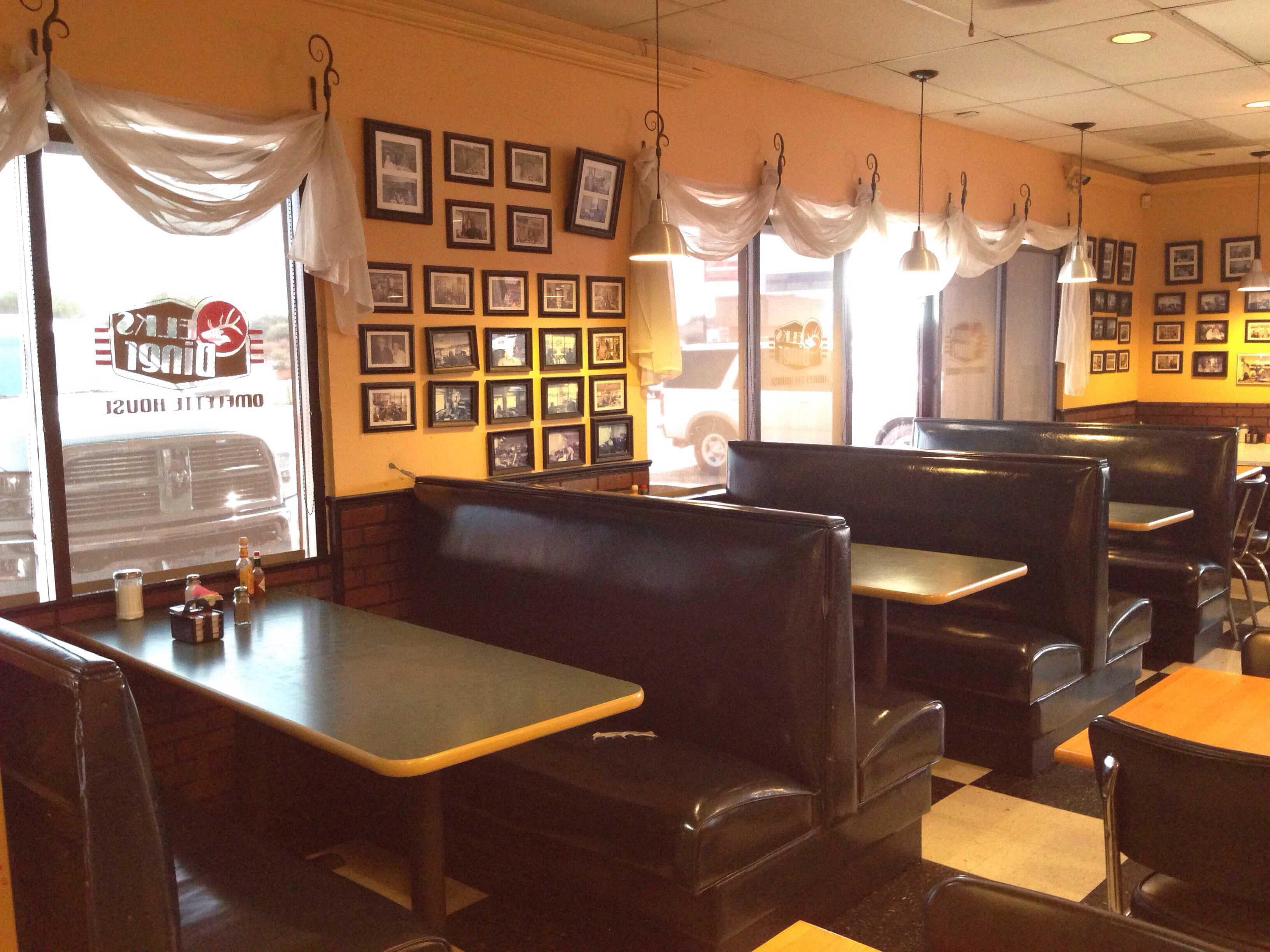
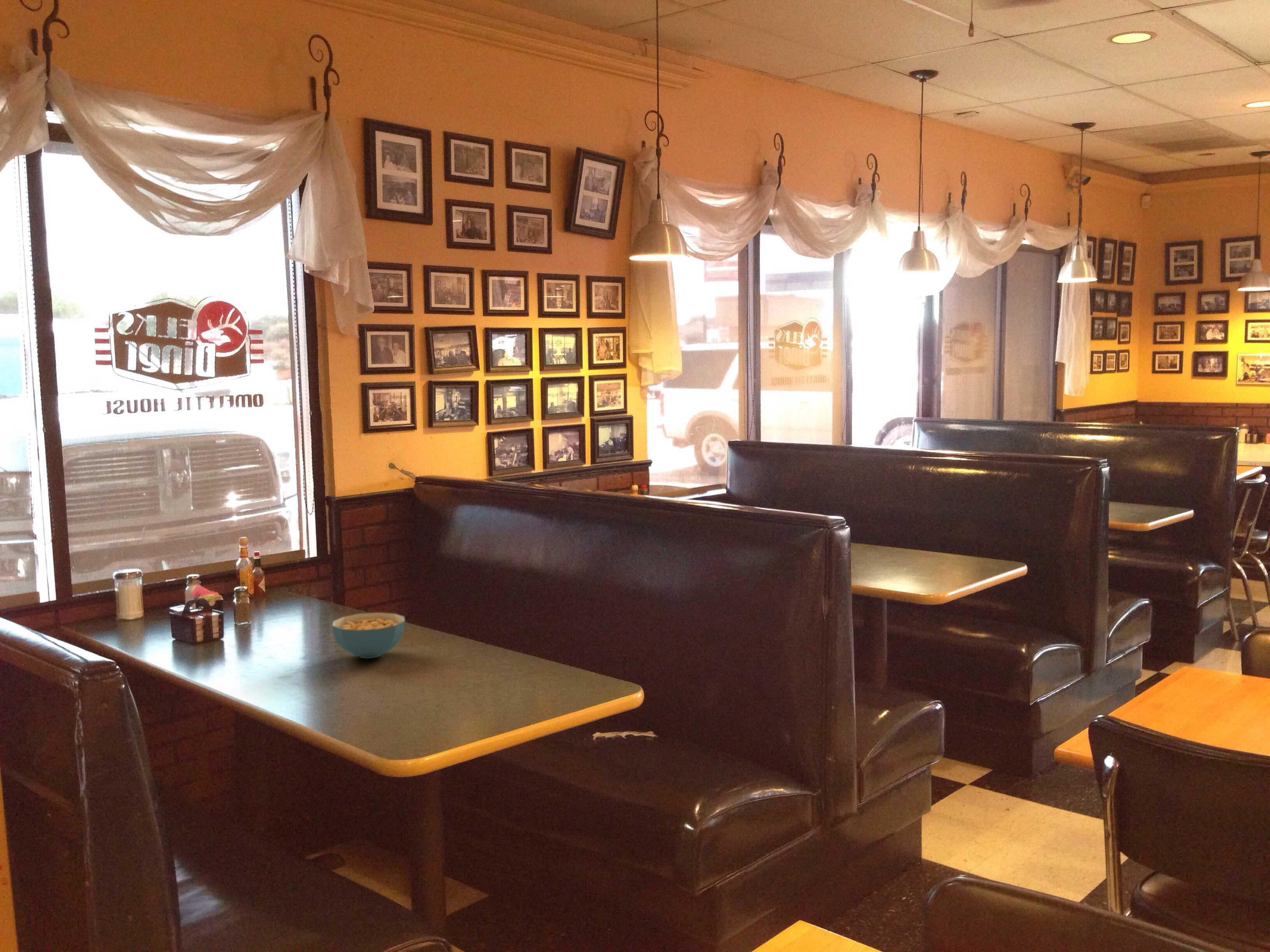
+ cereal bowl (369, 638)
